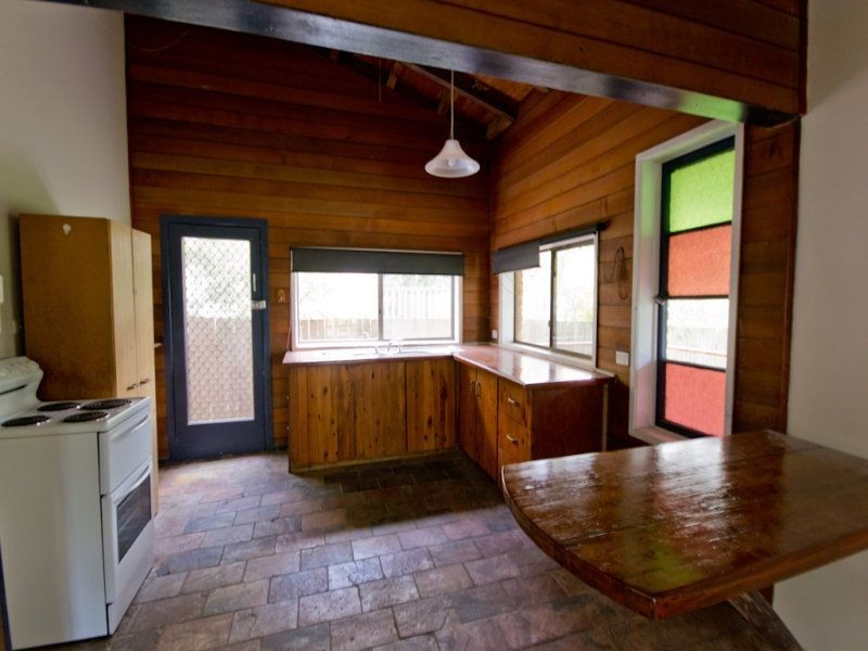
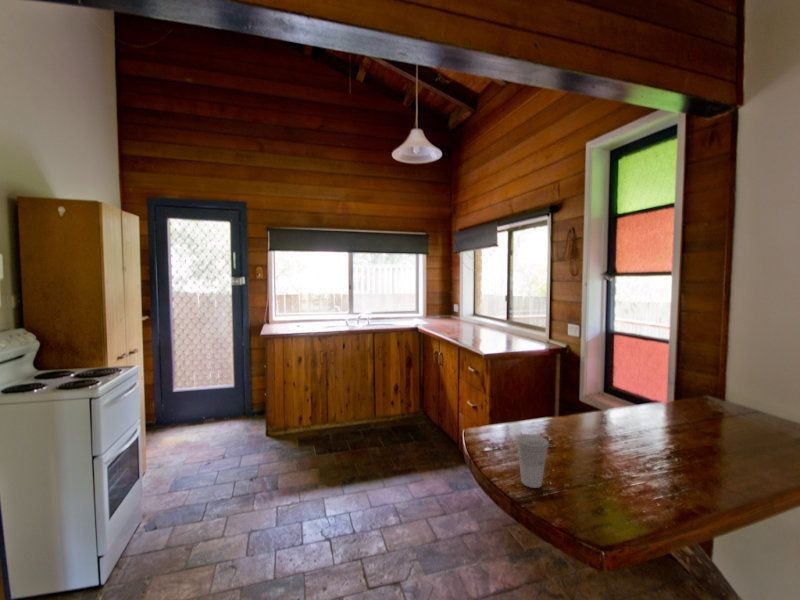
+ cup (531, 460)
